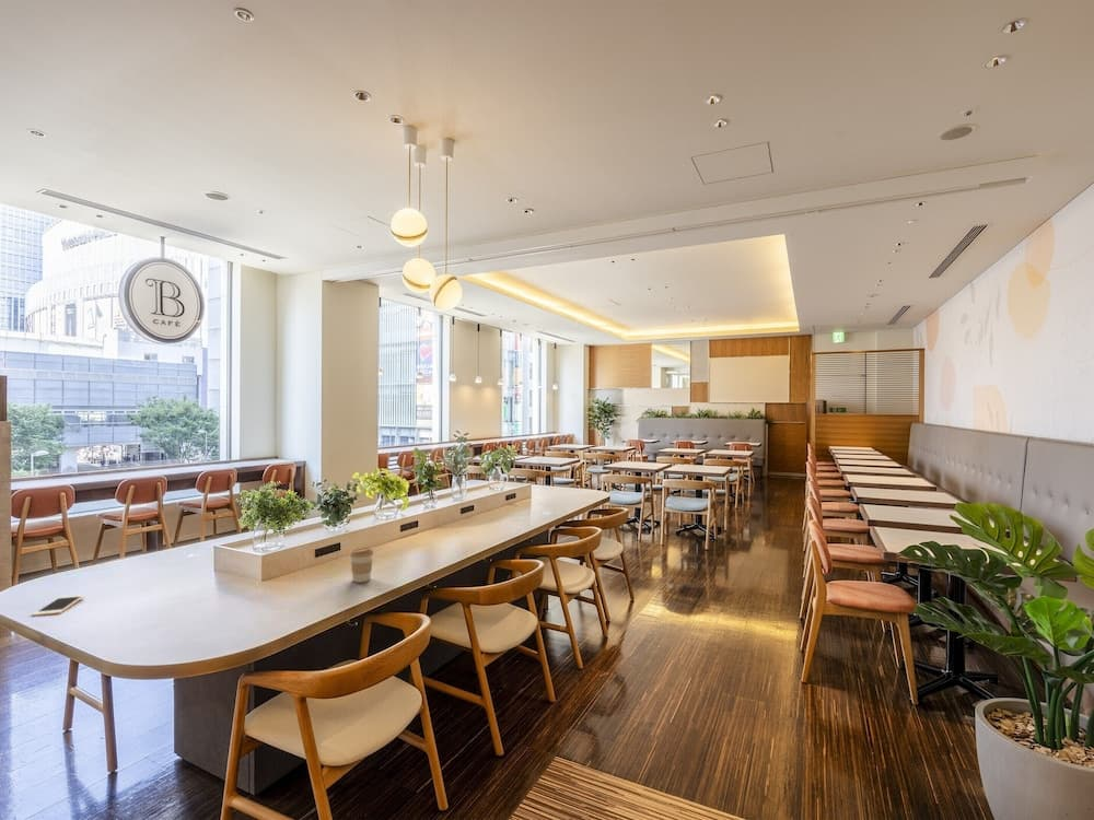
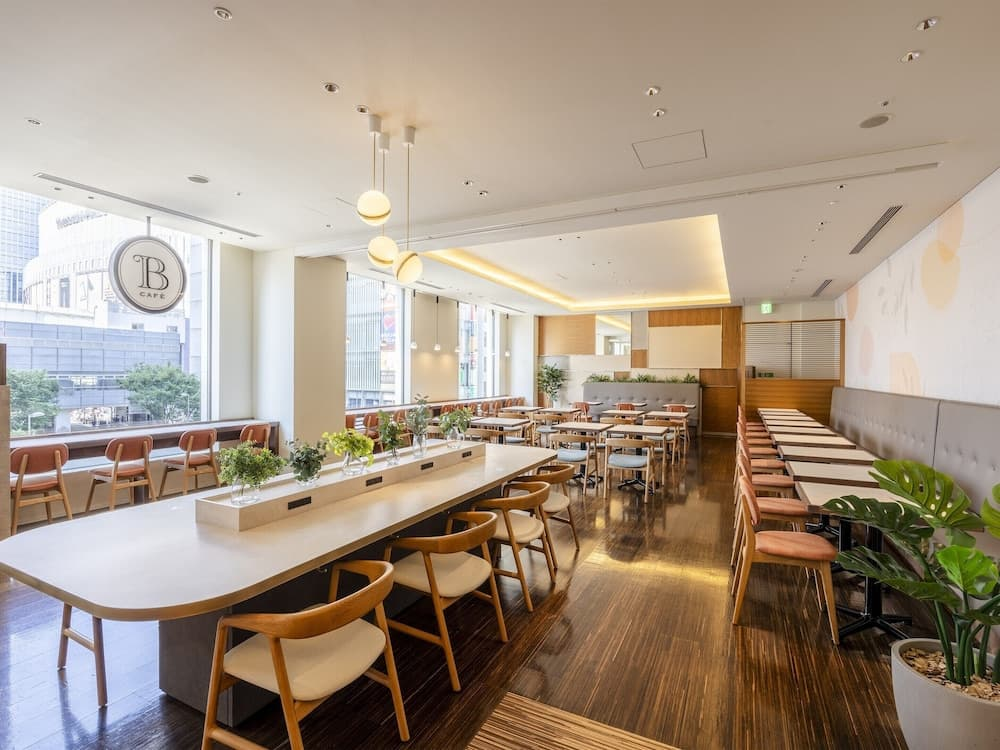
- cell phone (59, 605)
- coffee cup (361, 563)
